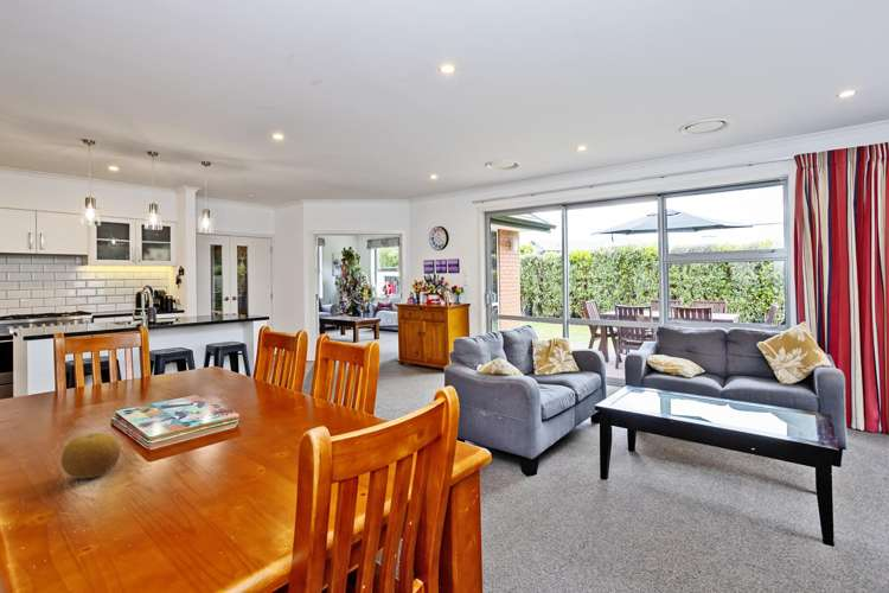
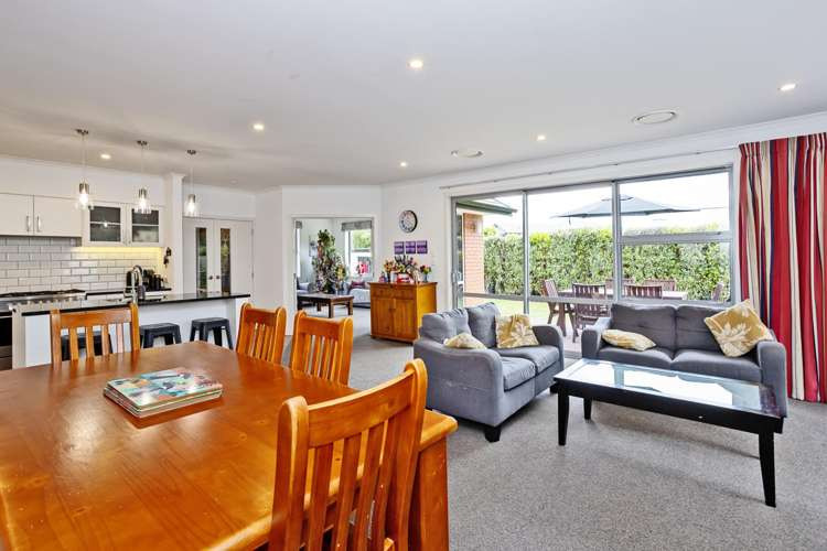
- fruit (91, 455)
